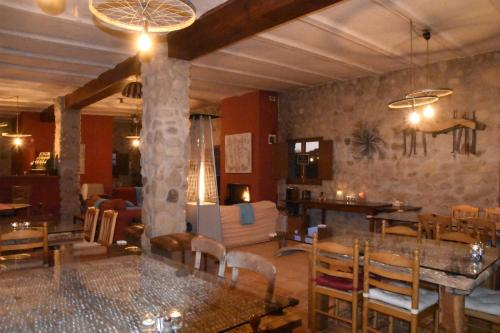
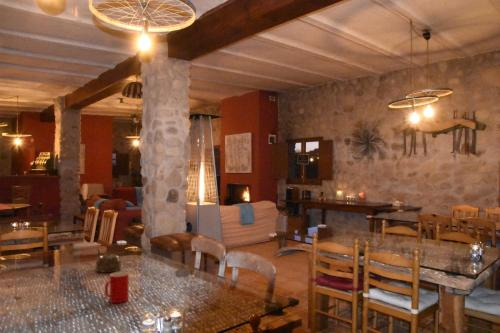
+ cup (115, 288)
+ teapot (107, 260)
